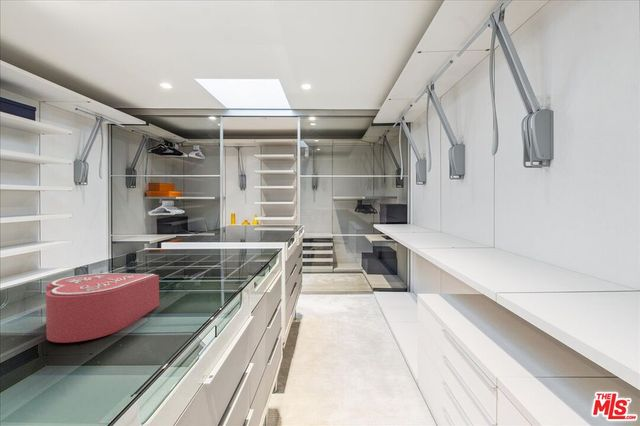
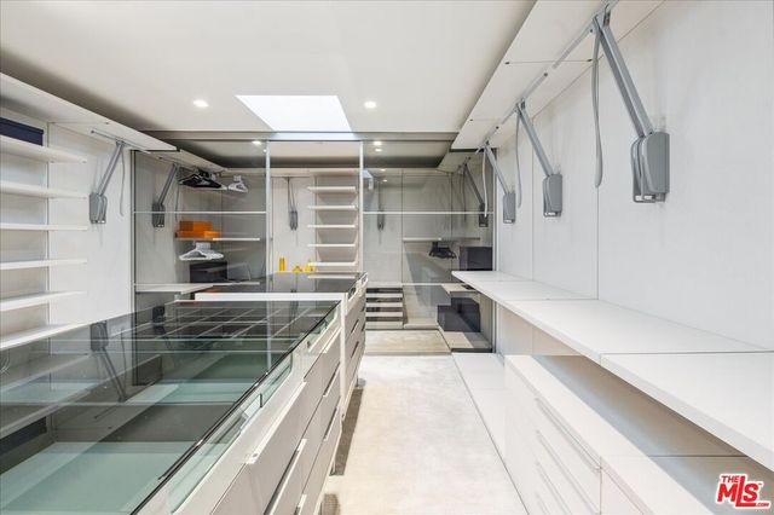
- jewelry box (87, 302)
